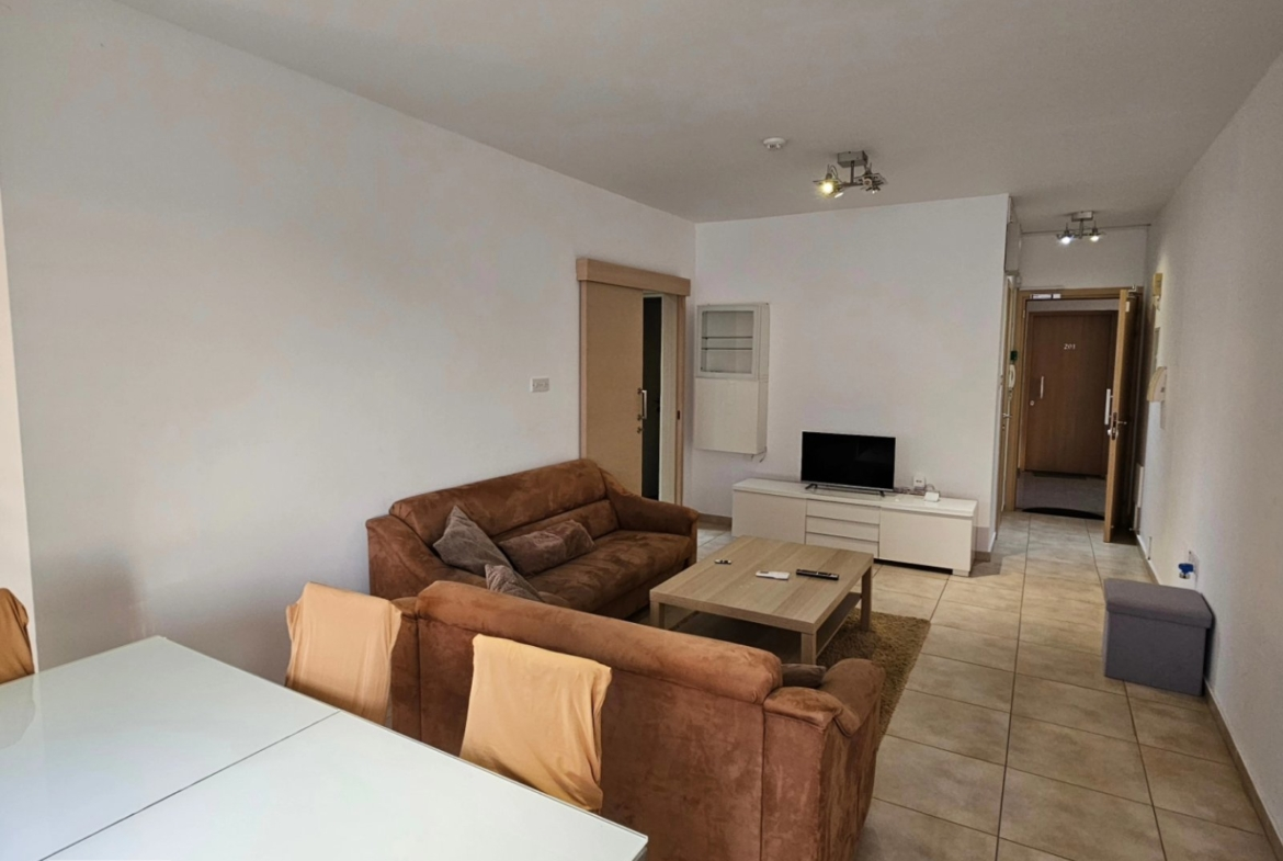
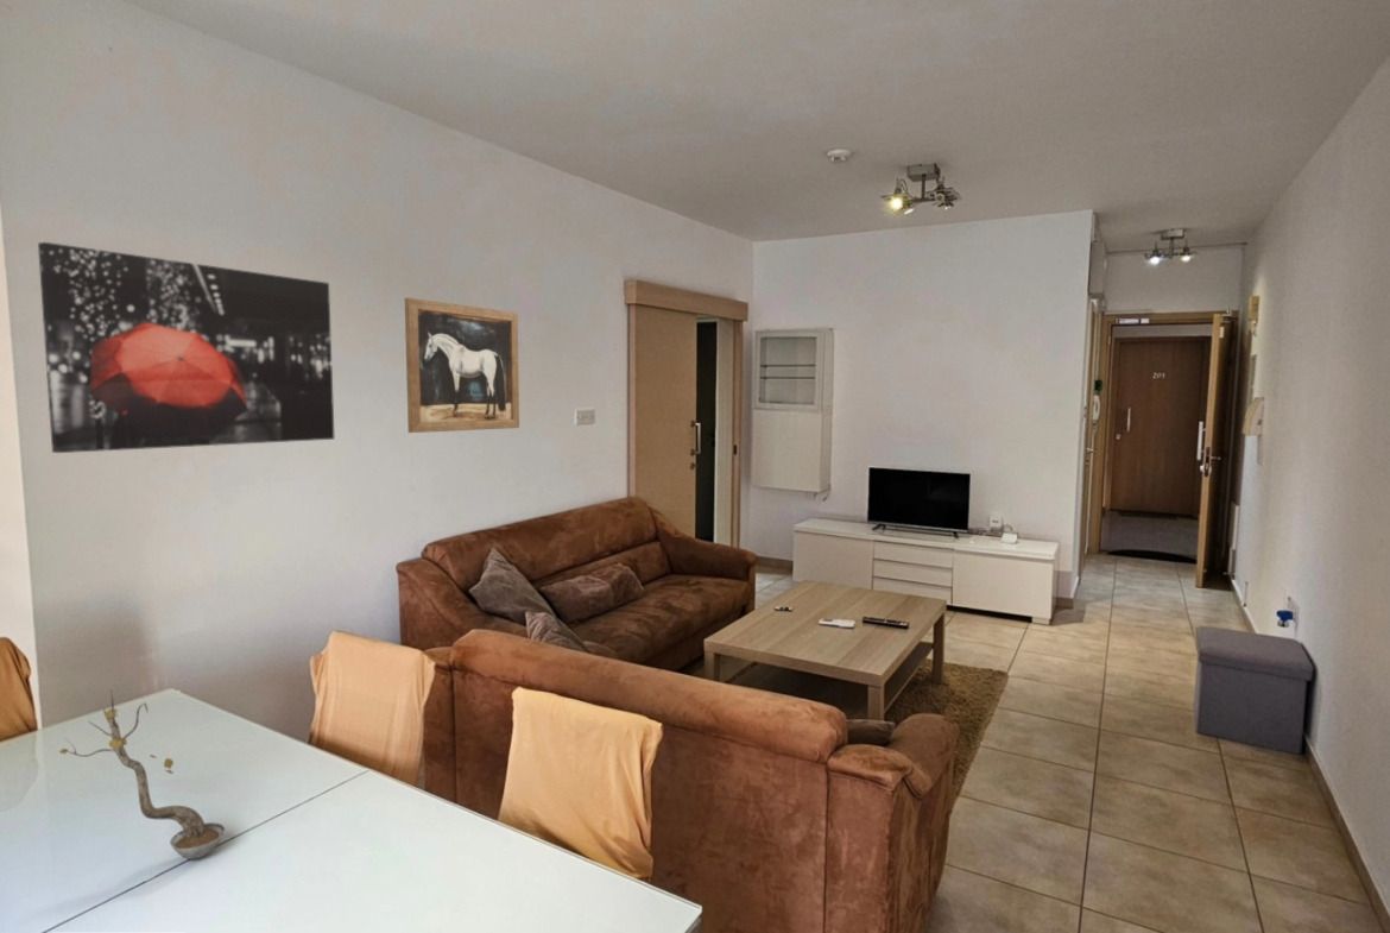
+ wall art (209, 355)
+ plant (153, 757)
+ wall art (467, 368)
